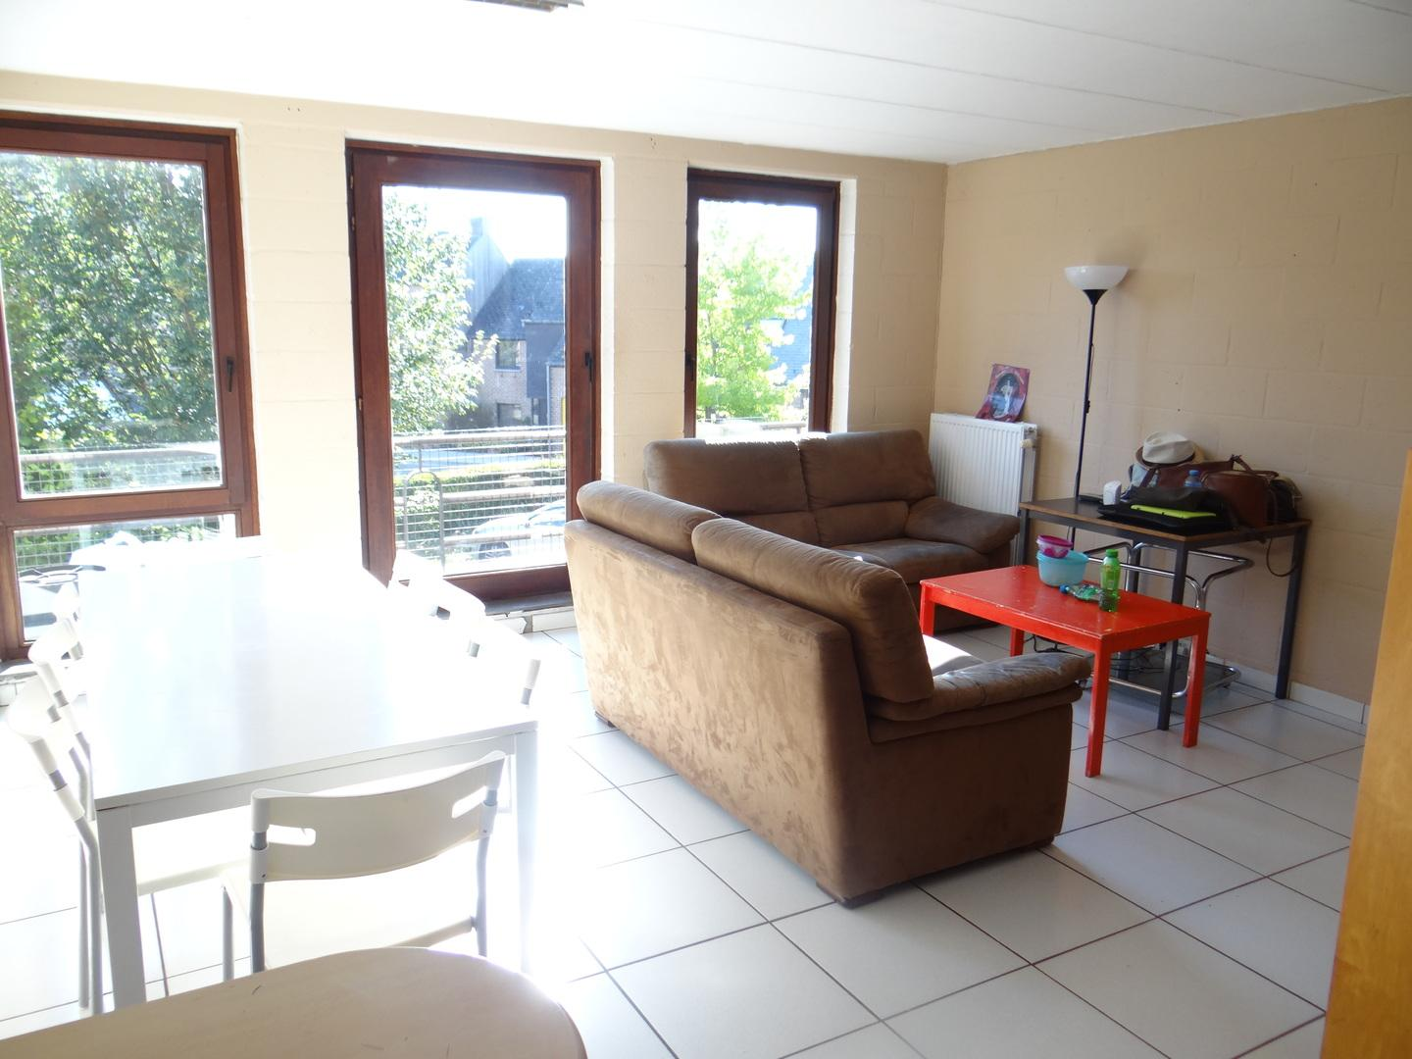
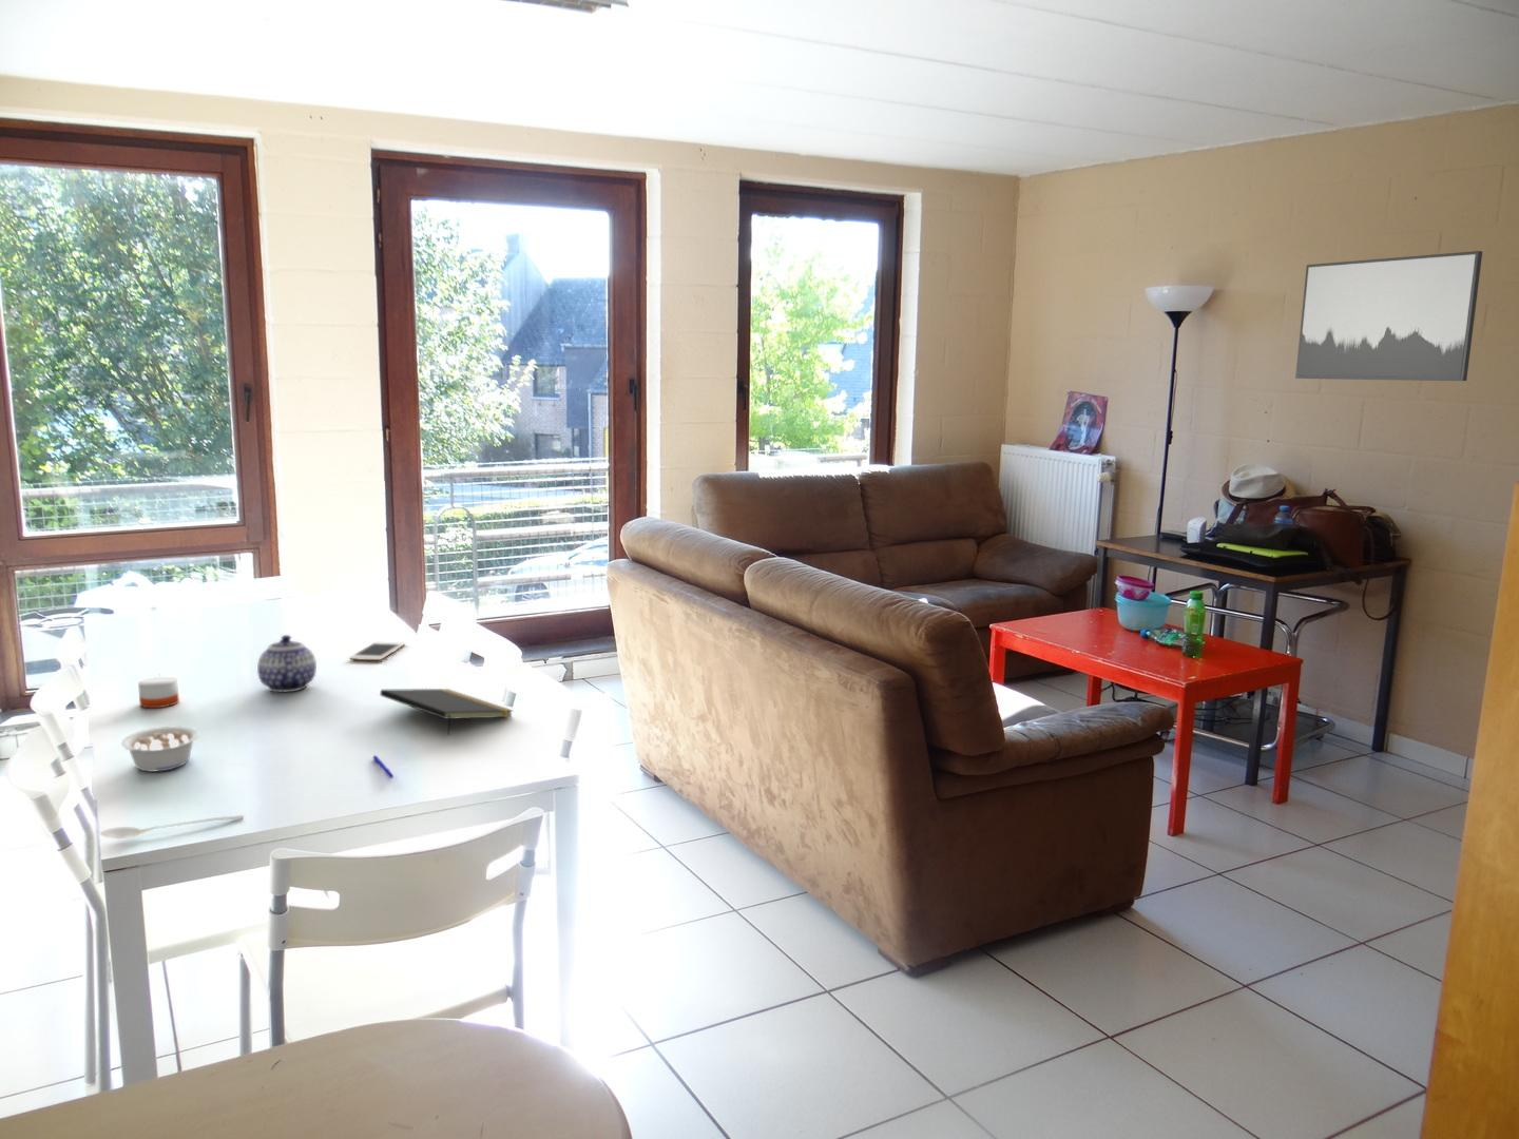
+ cell phone (378, 650)
+ notepad (446, 702)
+ pen (382, 766)
+ candle (157, 680)
+ wall art (1381, 319)
+ legume (161, 748)
+ stirrer (175, 824)
+ teapot (287, 662)
